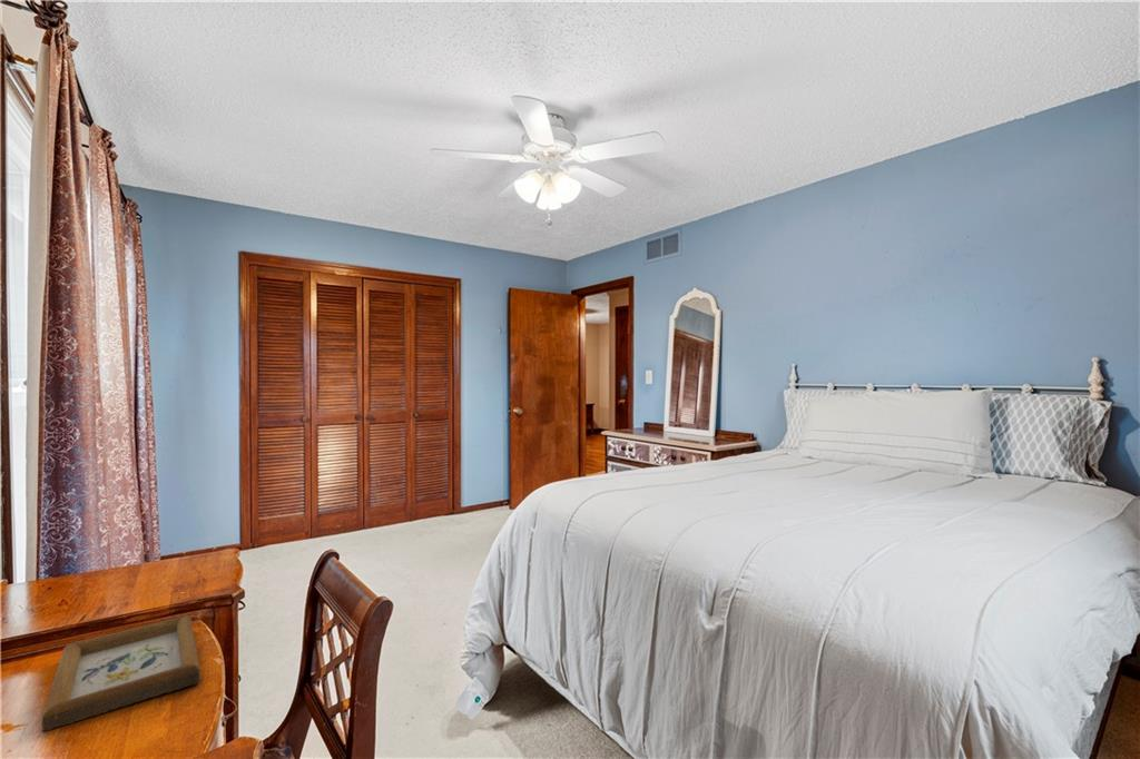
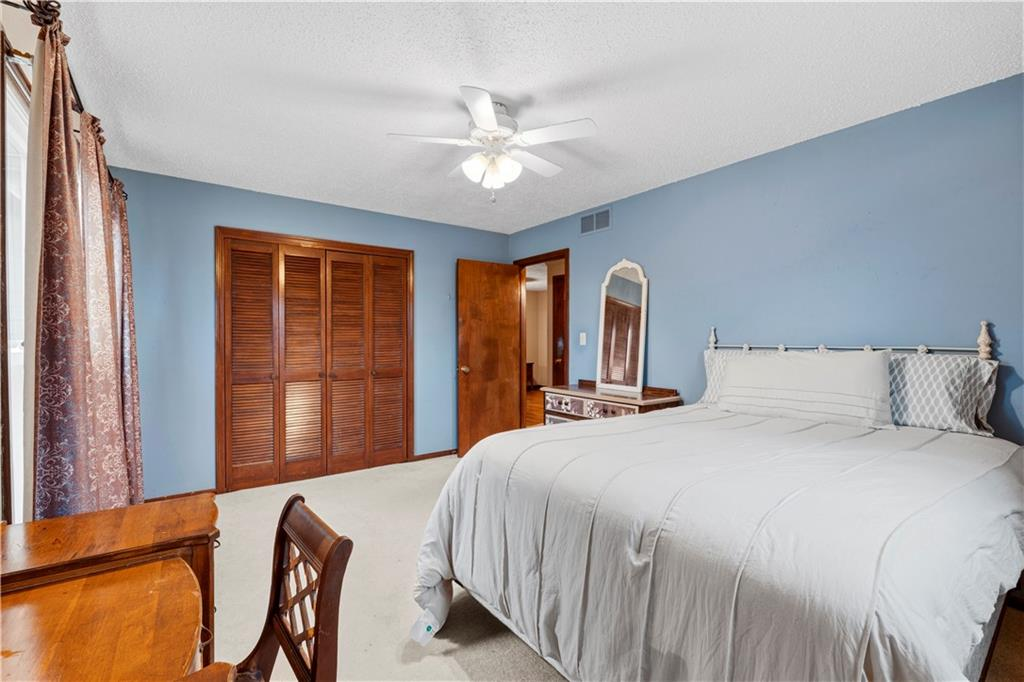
- picture frame (129, 661)
